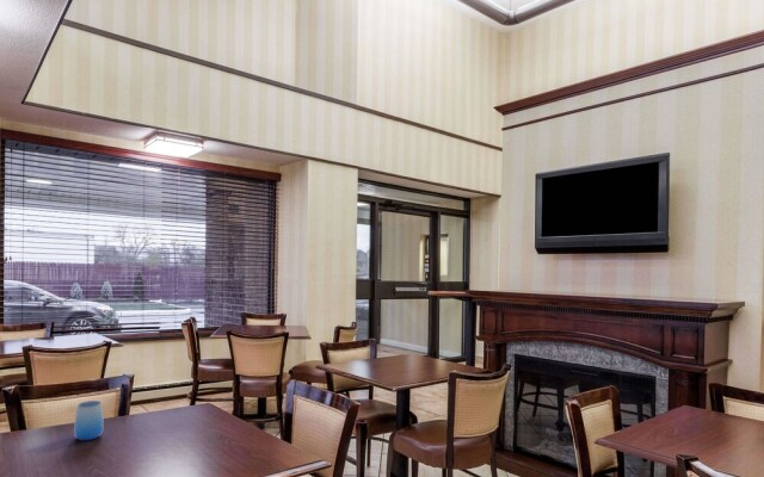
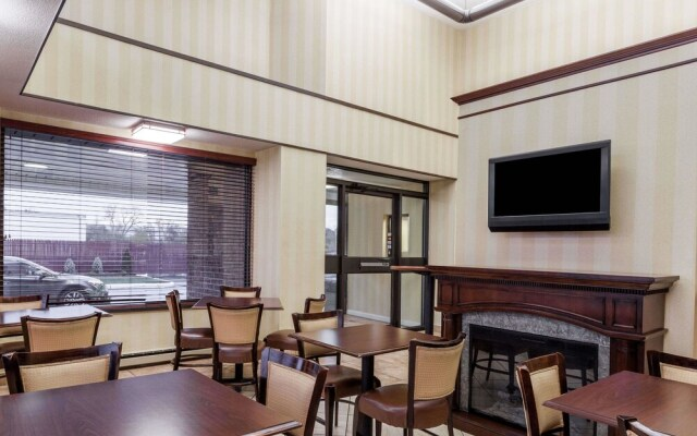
- cup (88, 420)
